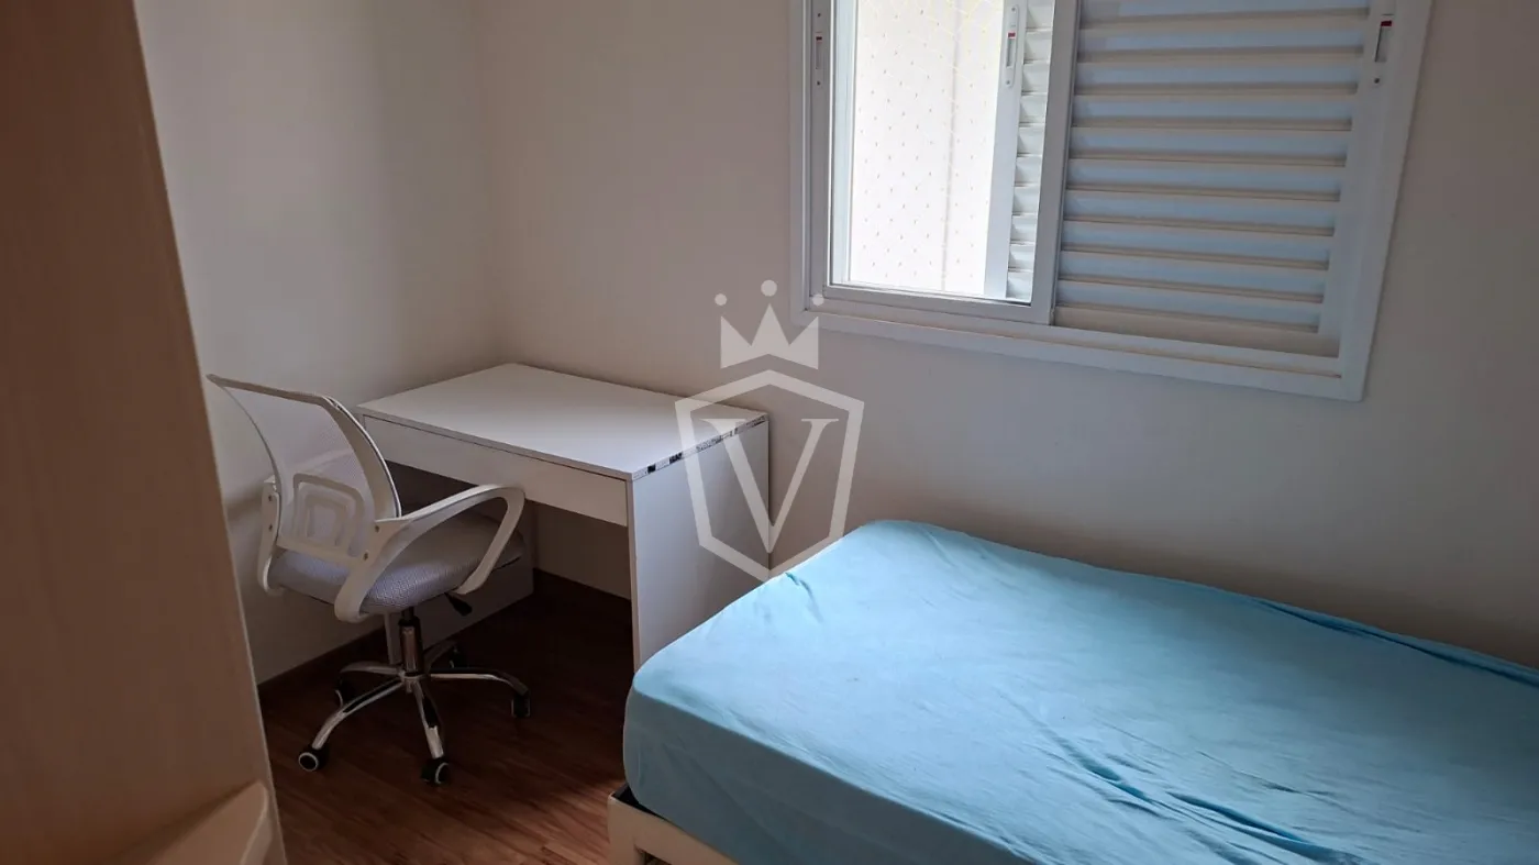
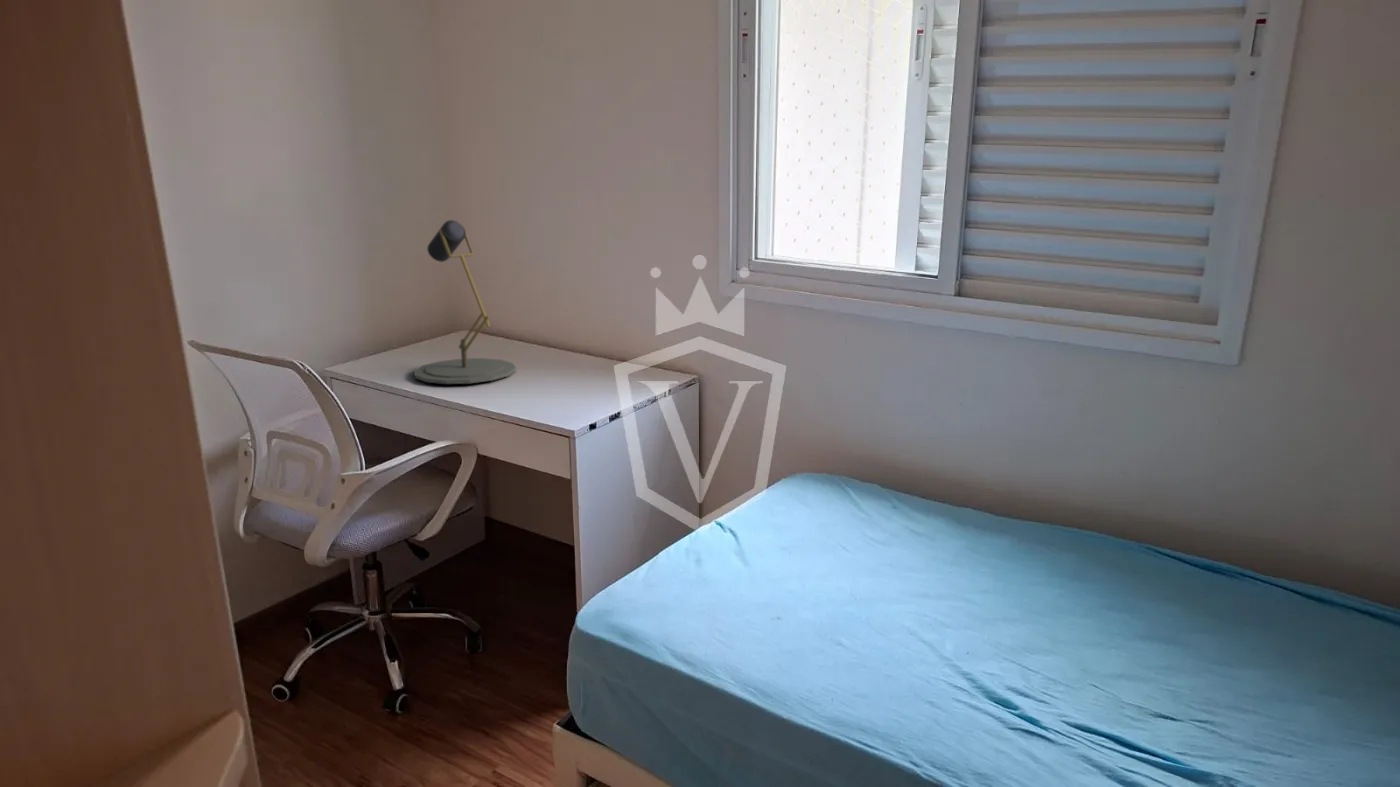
+ desk lamp (474, 294)
